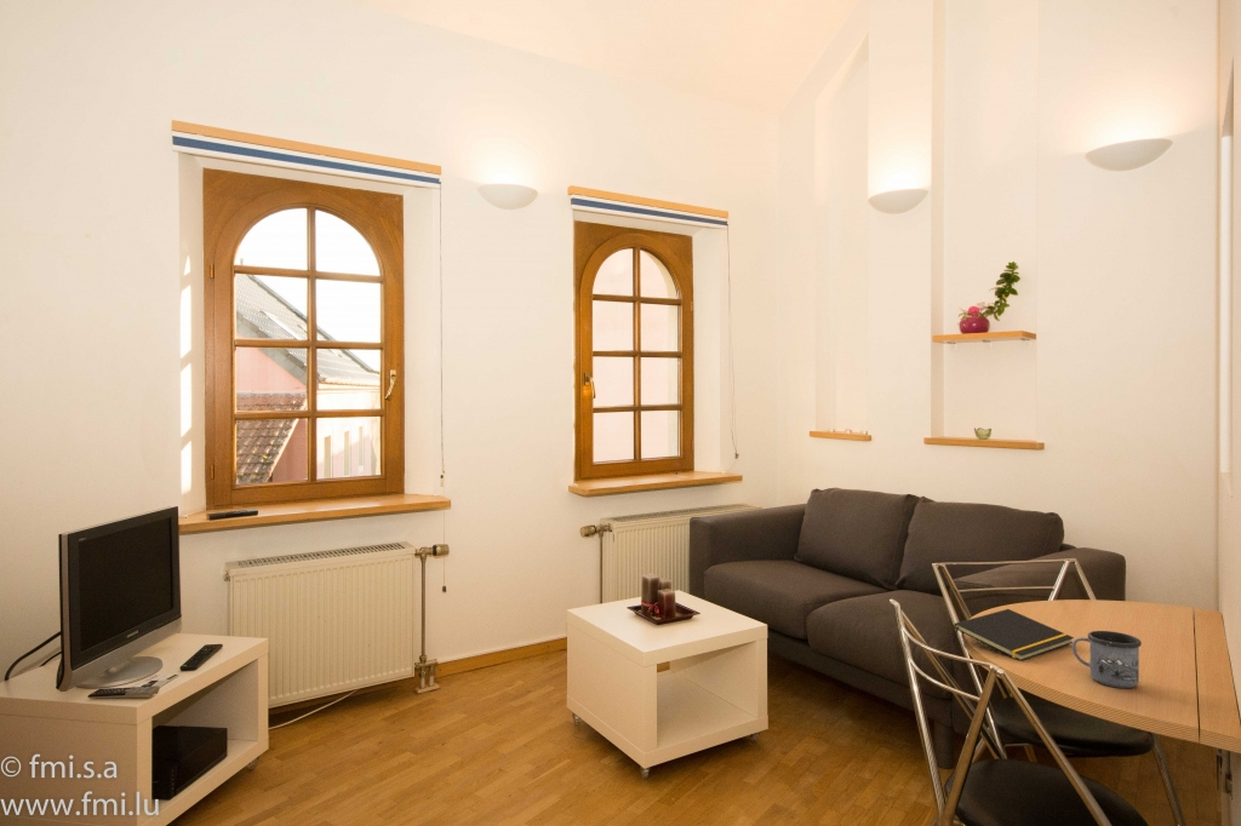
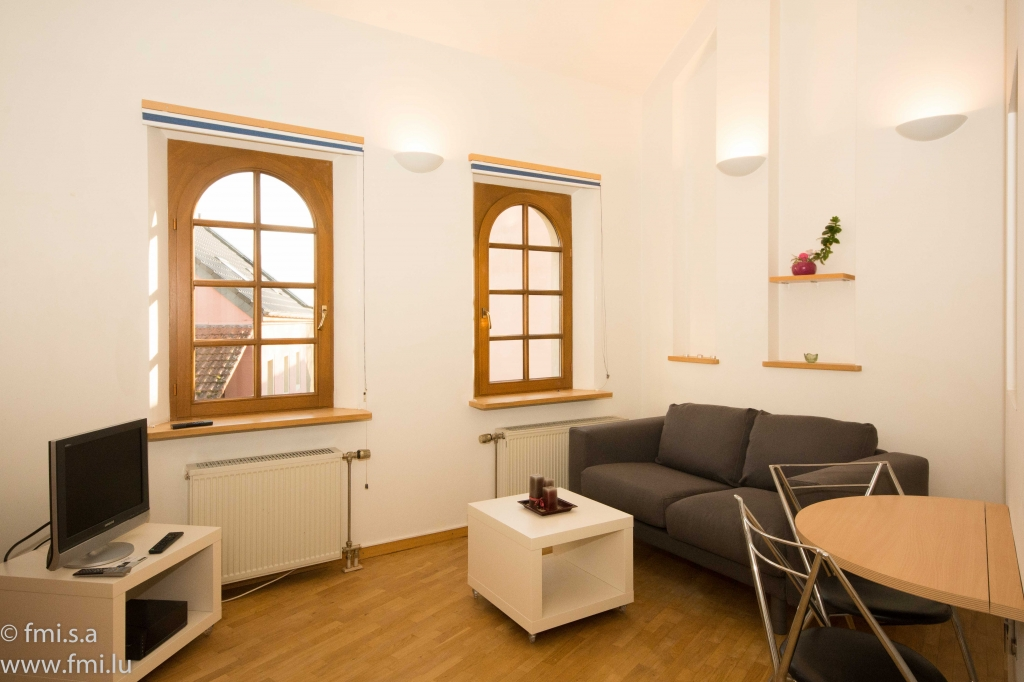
- notepad (1013, 632)
- mug (1105, 658)
